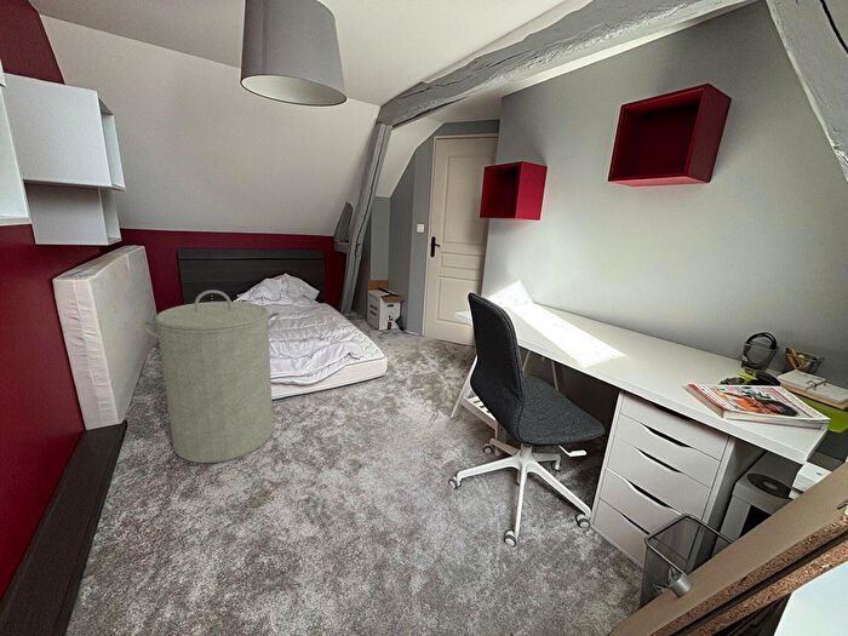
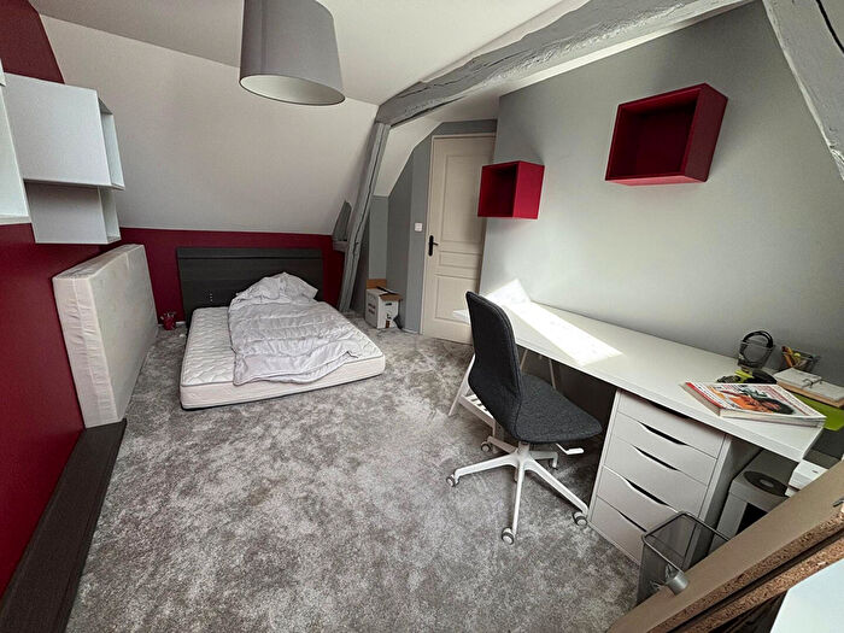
- laundry hamper (220, 367)
